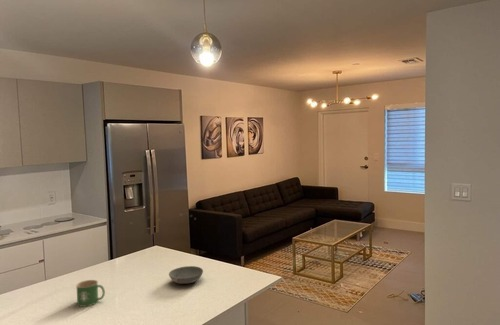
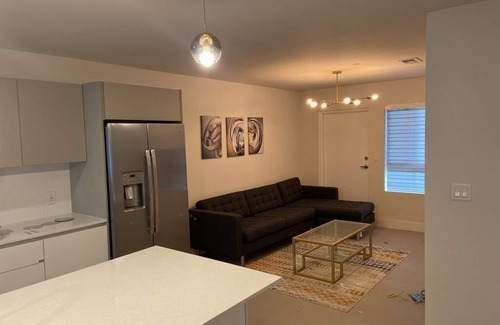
- bowl (186, 276)
- mug (91, 292)
